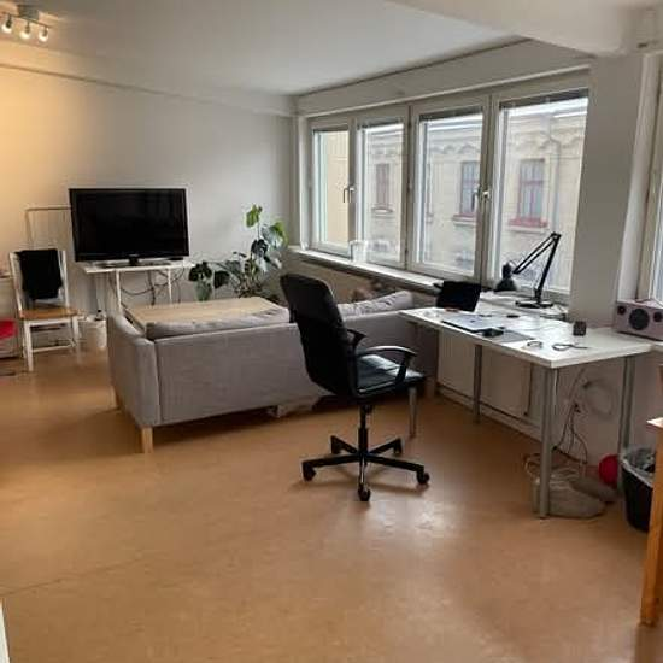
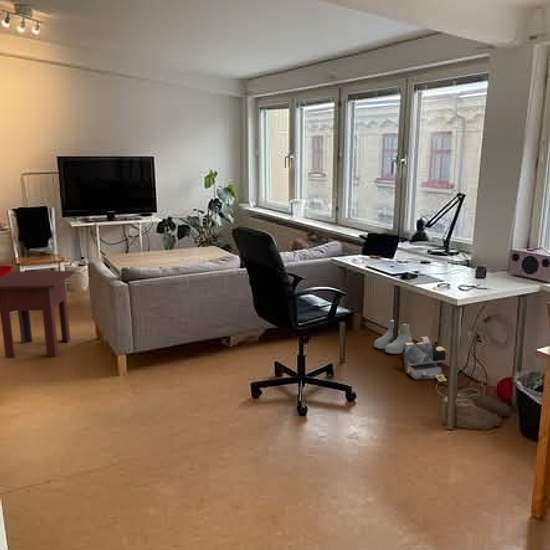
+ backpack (425, 354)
+ side table (35, 310)
+ boots (392, 335)
